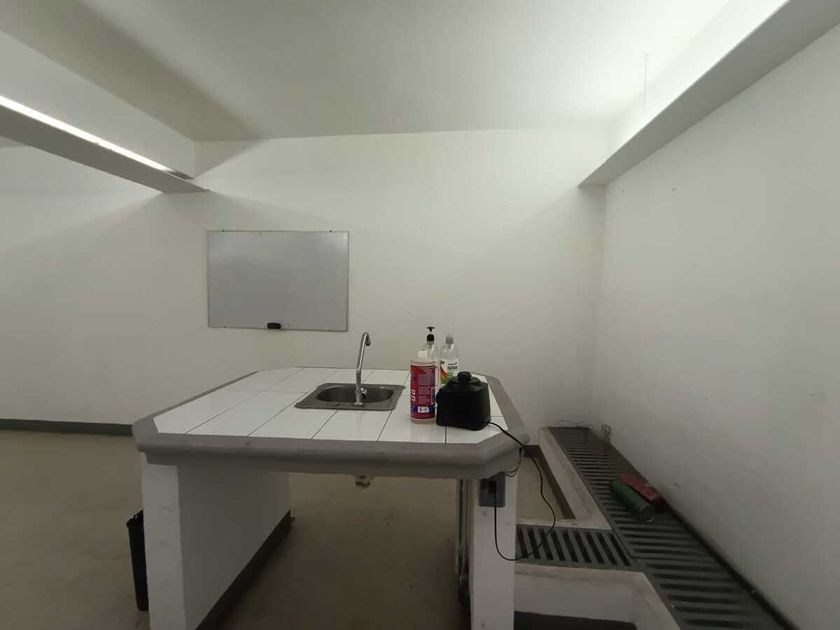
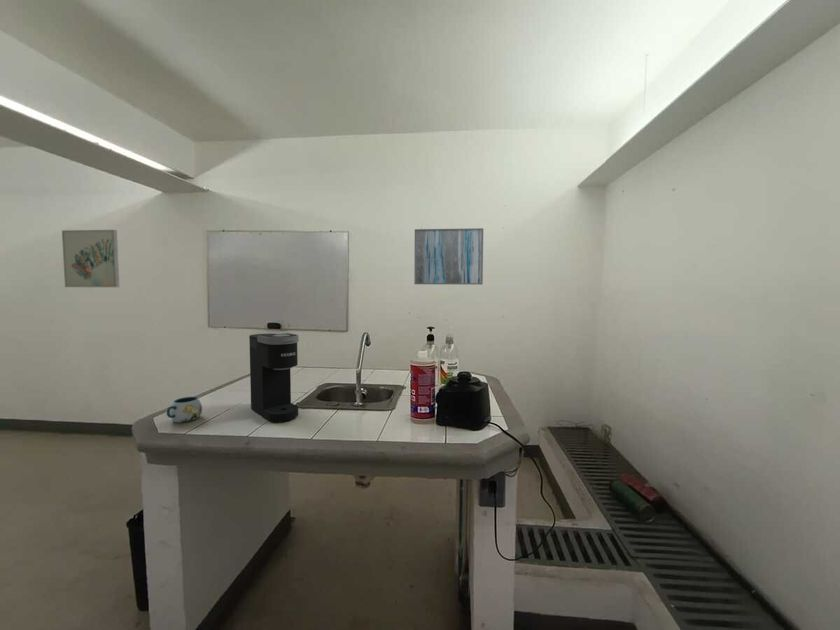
+ coffee maker (273, 372)
+ wall art (90, 258)
+ mug (183, 410)
+ wall art (448, 256)
